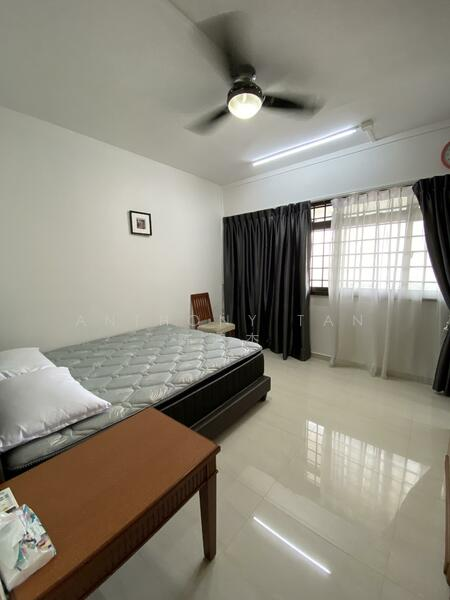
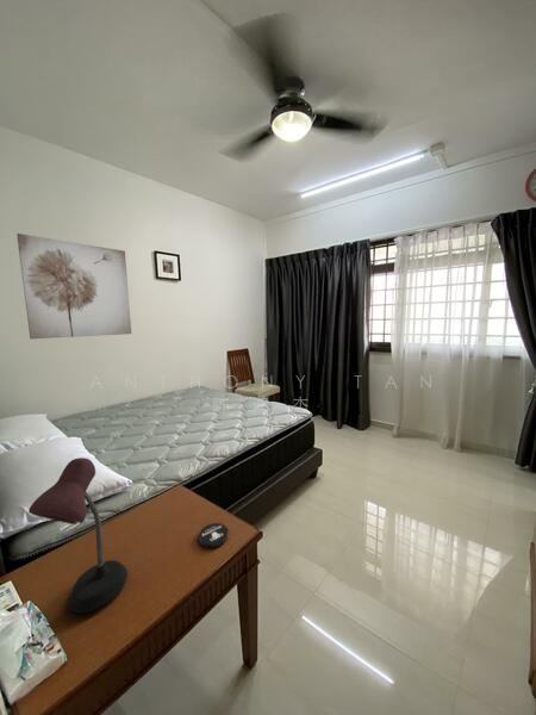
+ wall art (81, 291)
+ desk lamp (81, 522)
+ coaster (213, 534)
